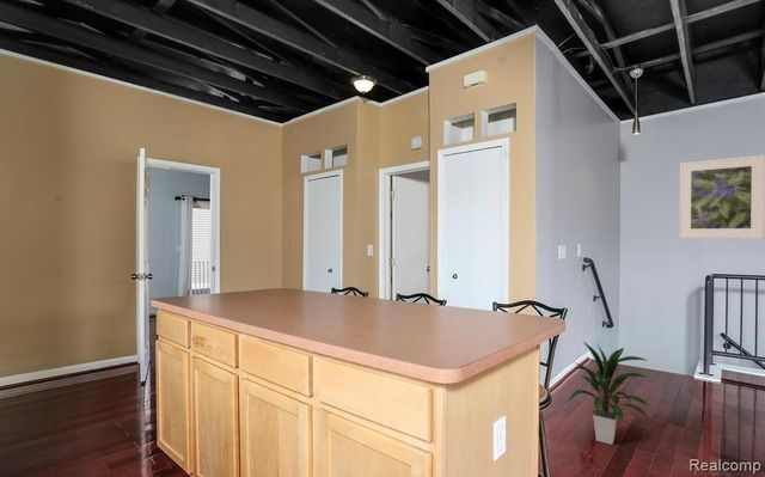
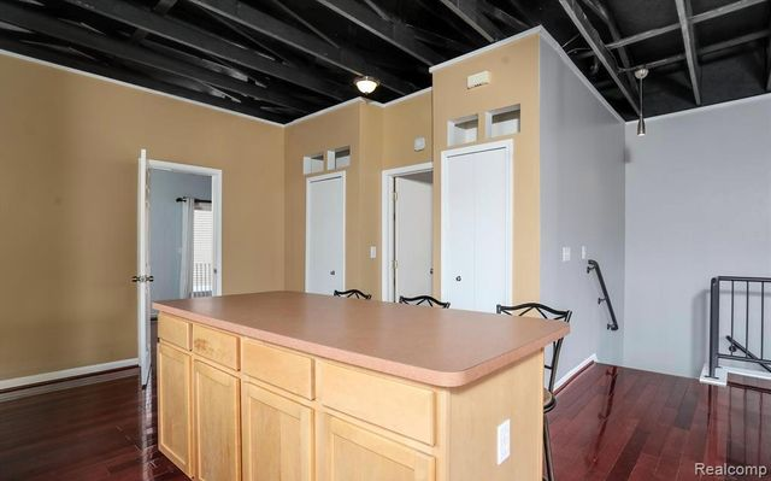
- indoor plant (607, 391)
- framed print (720, 198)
